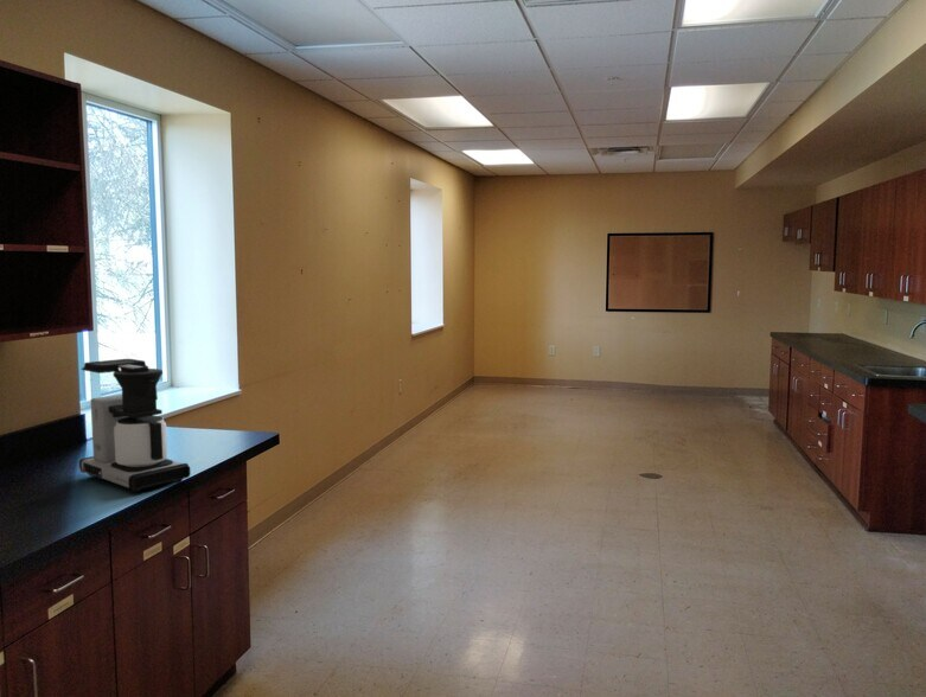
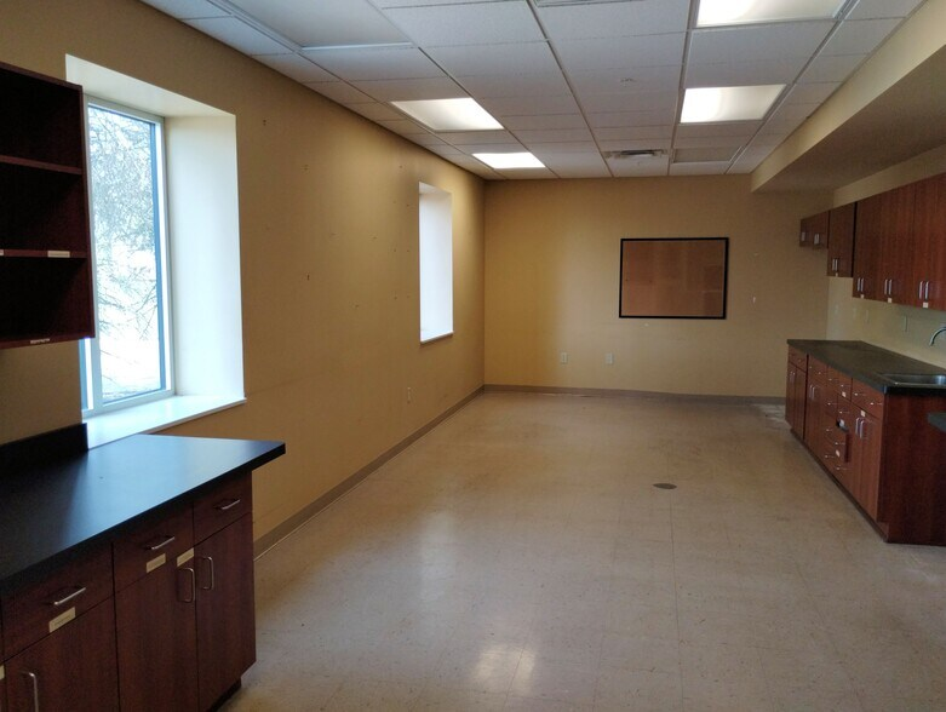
- coffee maker (132, 421)
